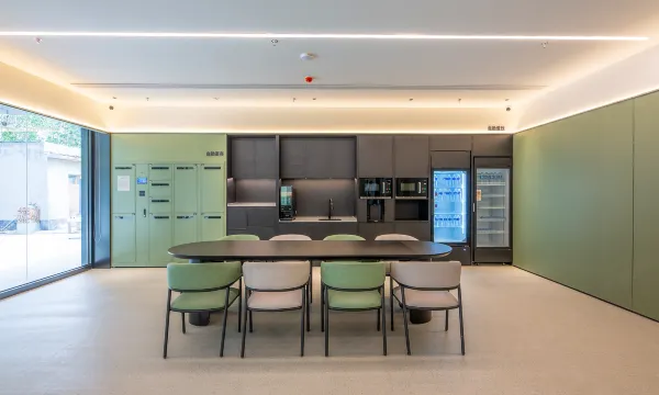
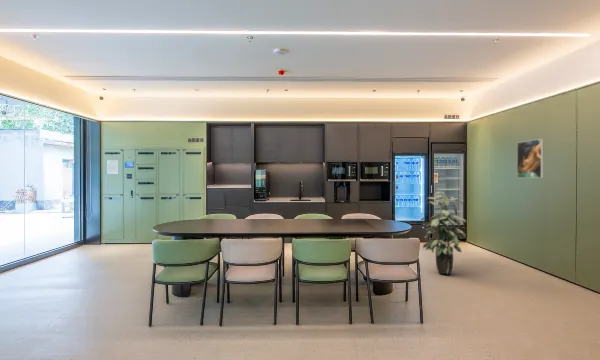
+ indoor plant (442, 231)
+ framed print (529, 159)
